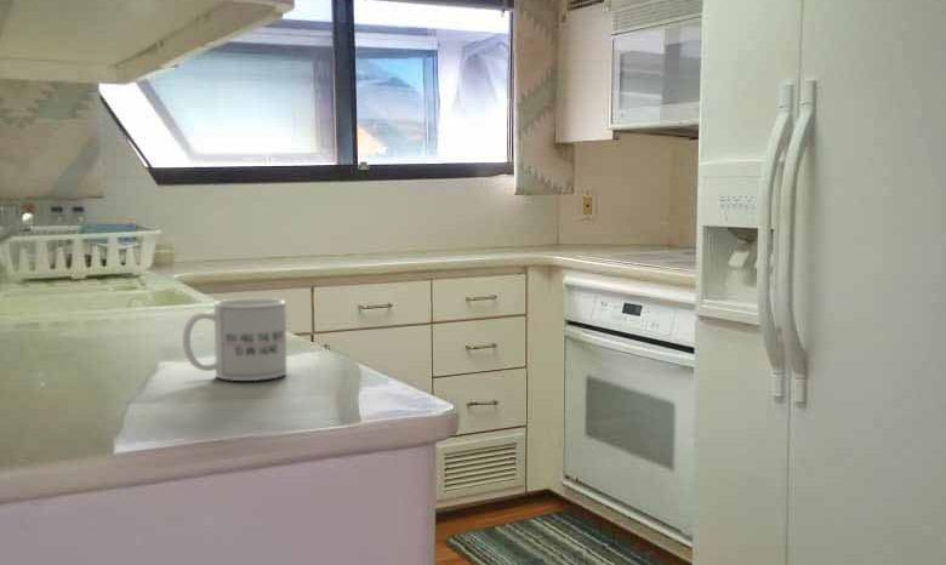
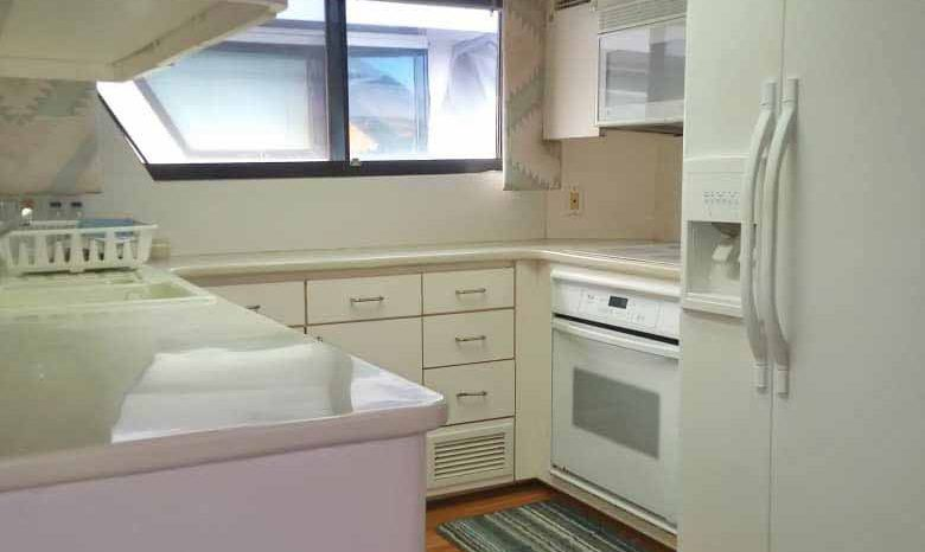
- mug (234, 338)
